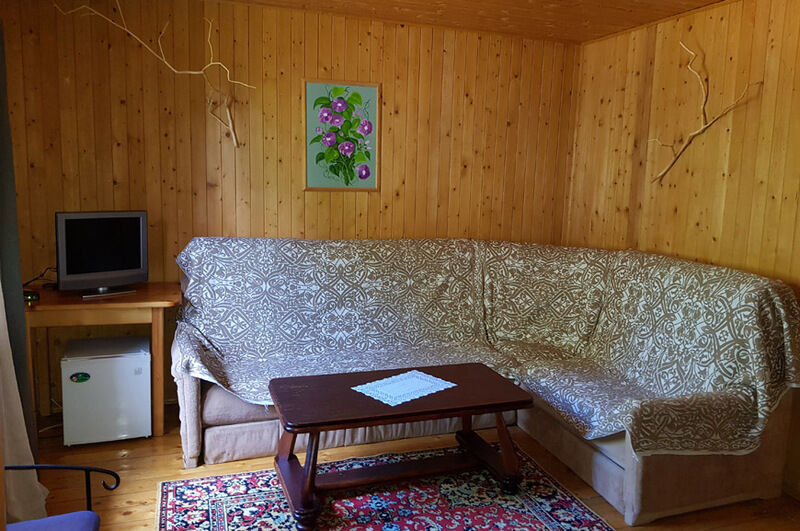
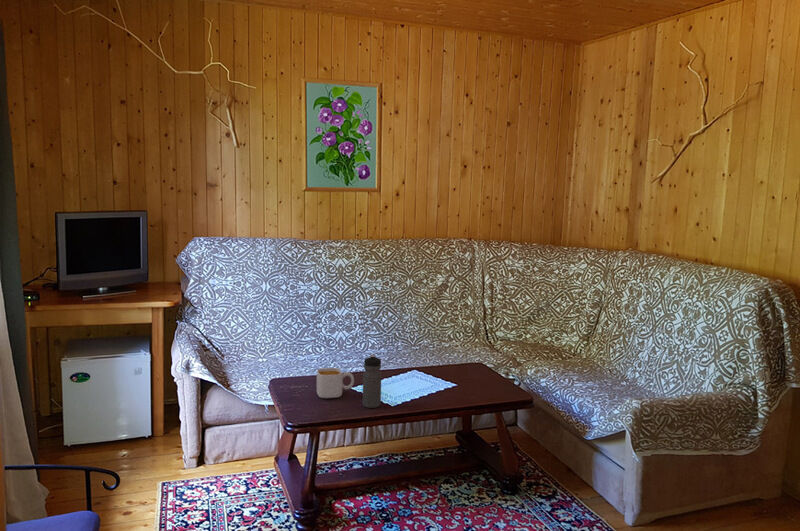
+ mug (335, 383)
+ water bottle (372, 380)
